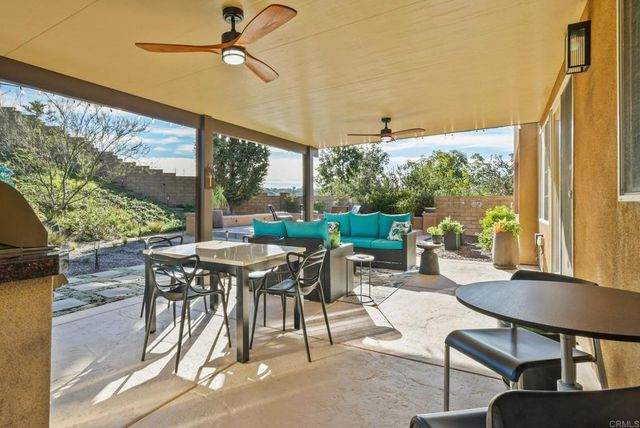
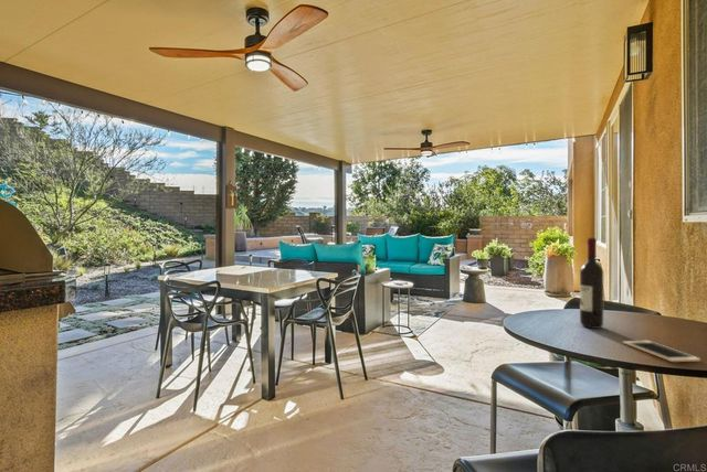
+ cell phone (658, 350)
+ wine bottle (591, 281)
